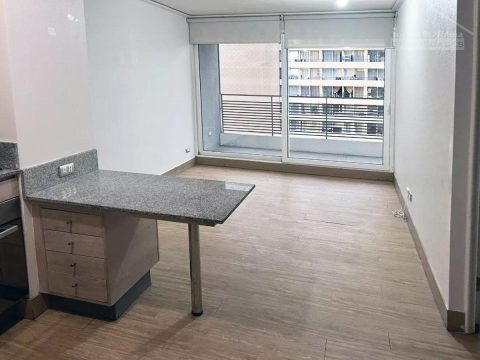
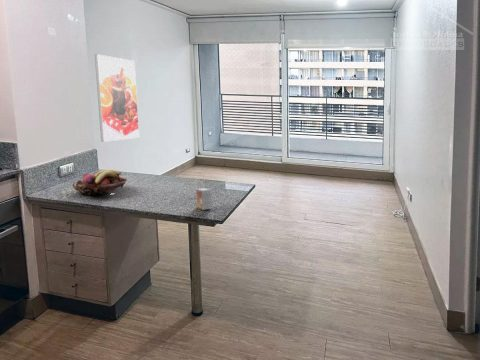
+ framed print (118, 99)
+ small box (204, 198)
+ fruit basket (100, 181)
